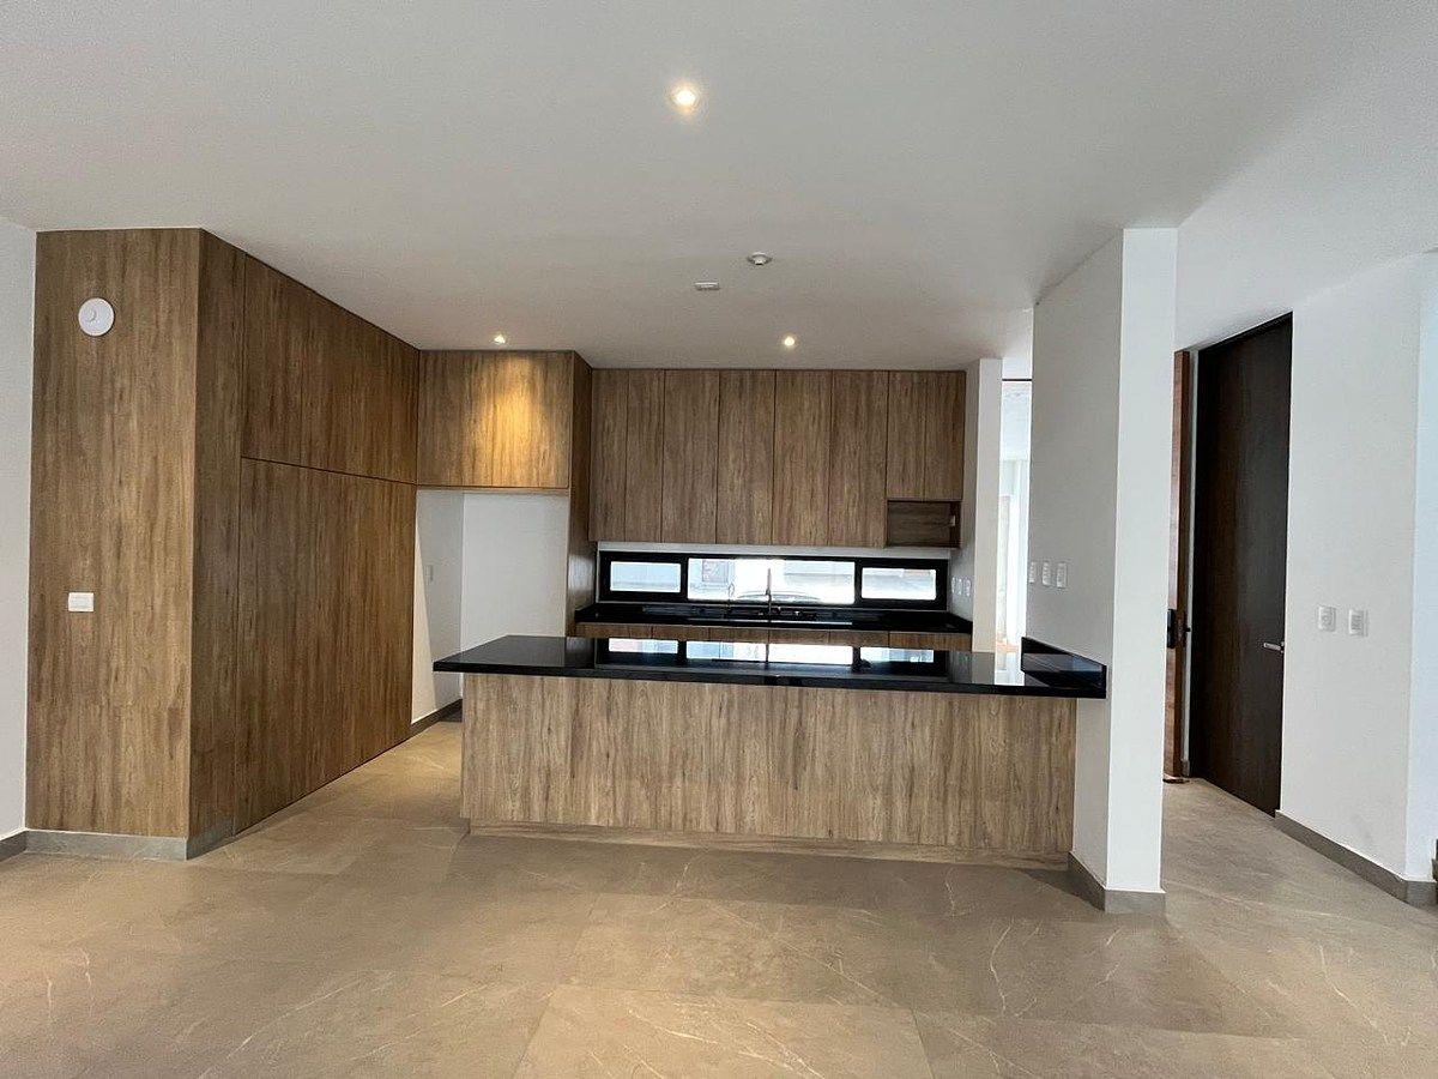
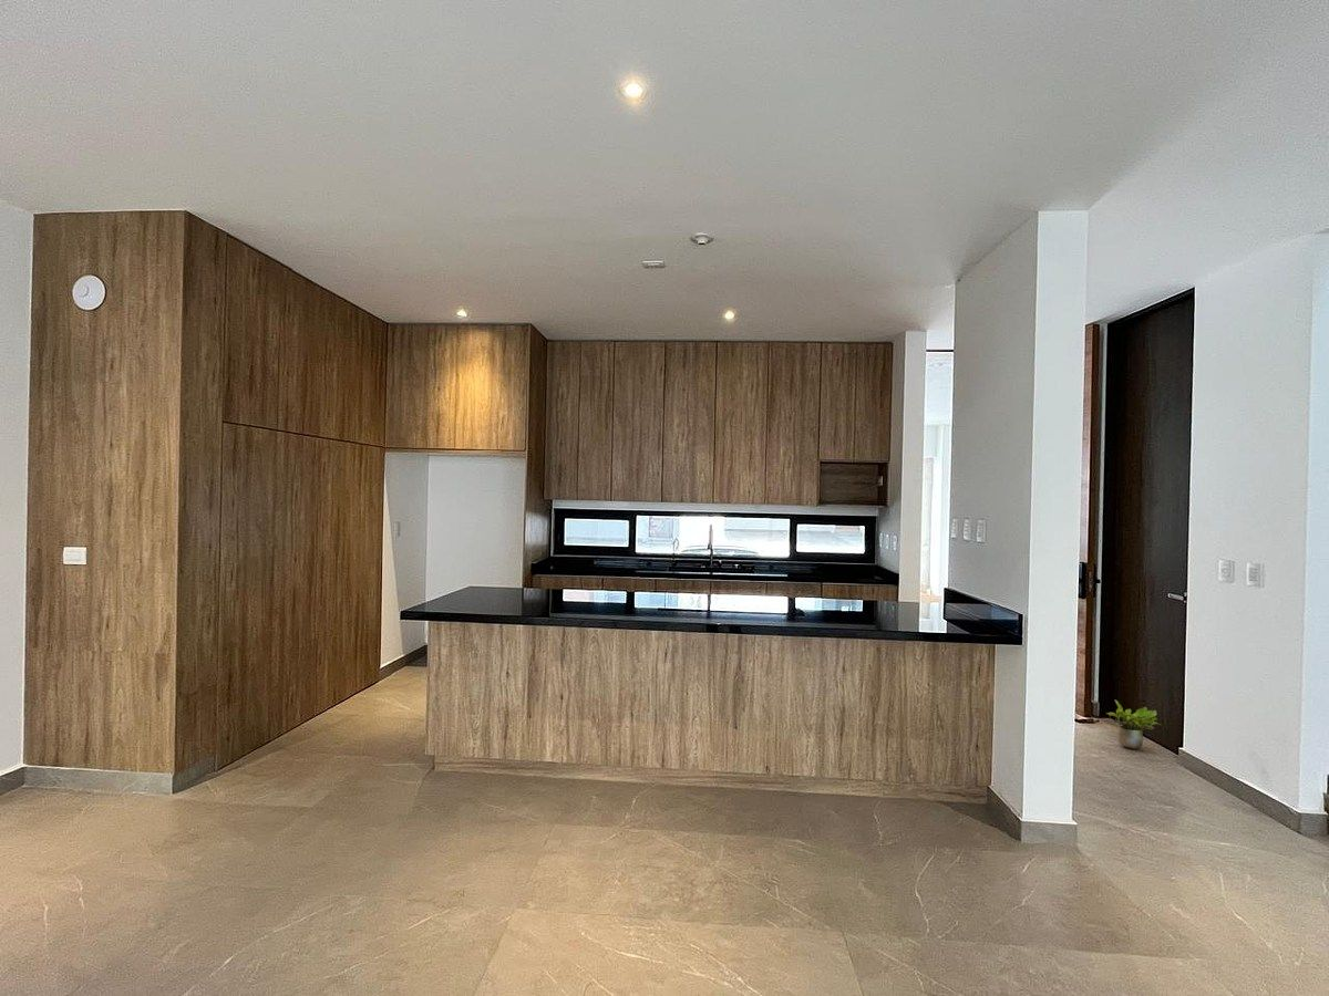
+ potted plant (1133, 725)
